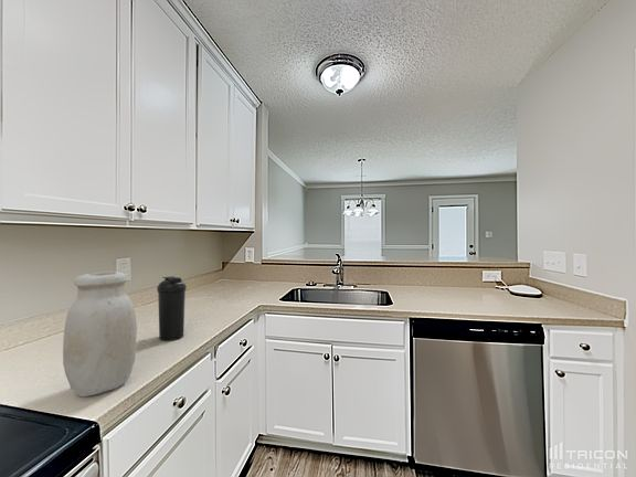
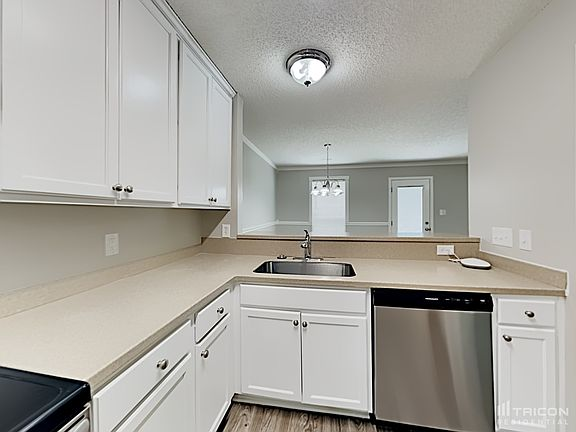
- water bottle (171, 307)
- jar (102, 329)
